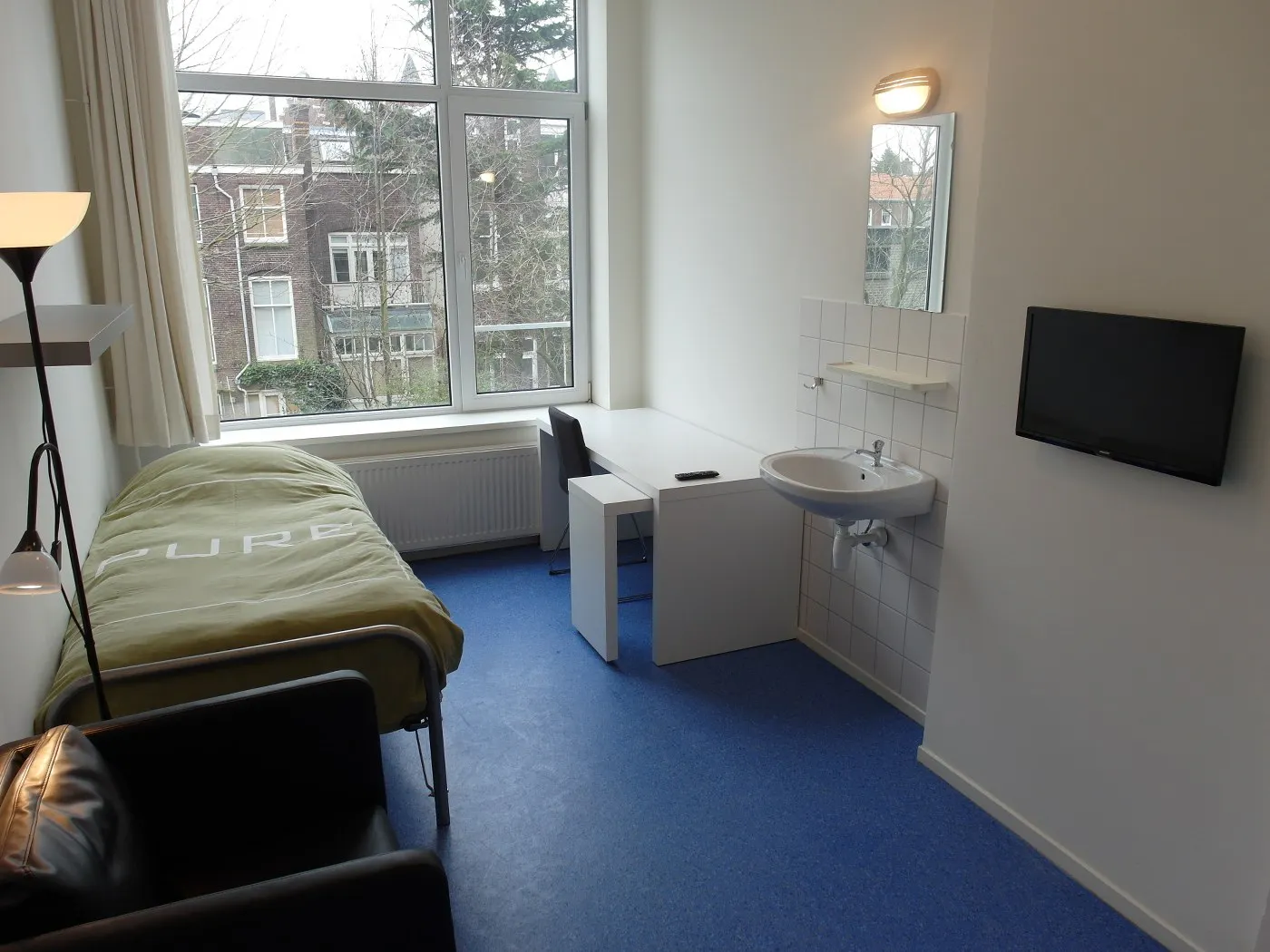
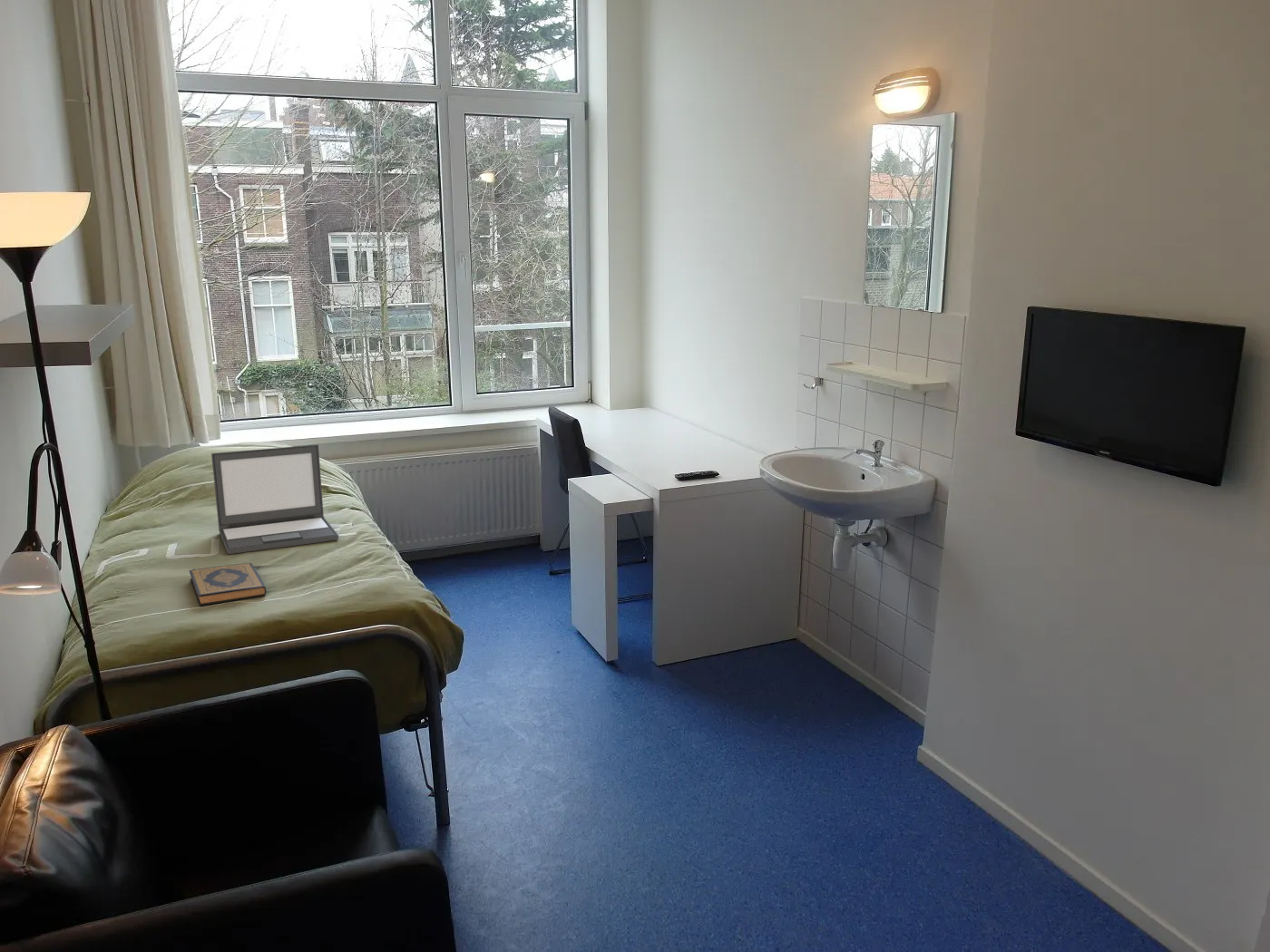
+ hardback book (227, 582)
+ laptop (275, 496)
